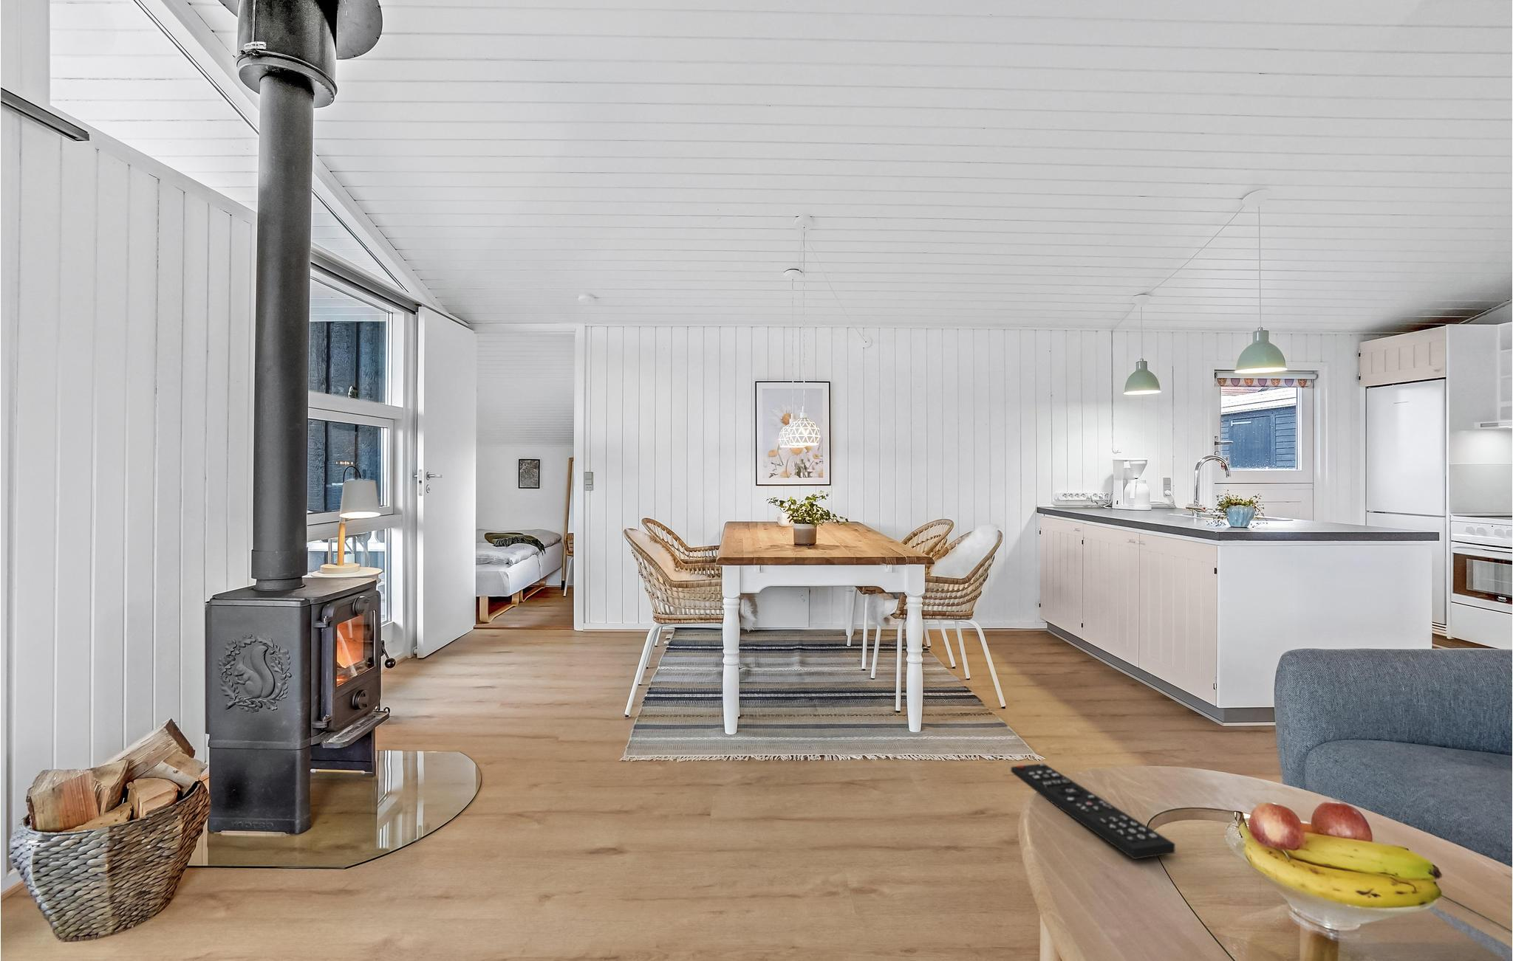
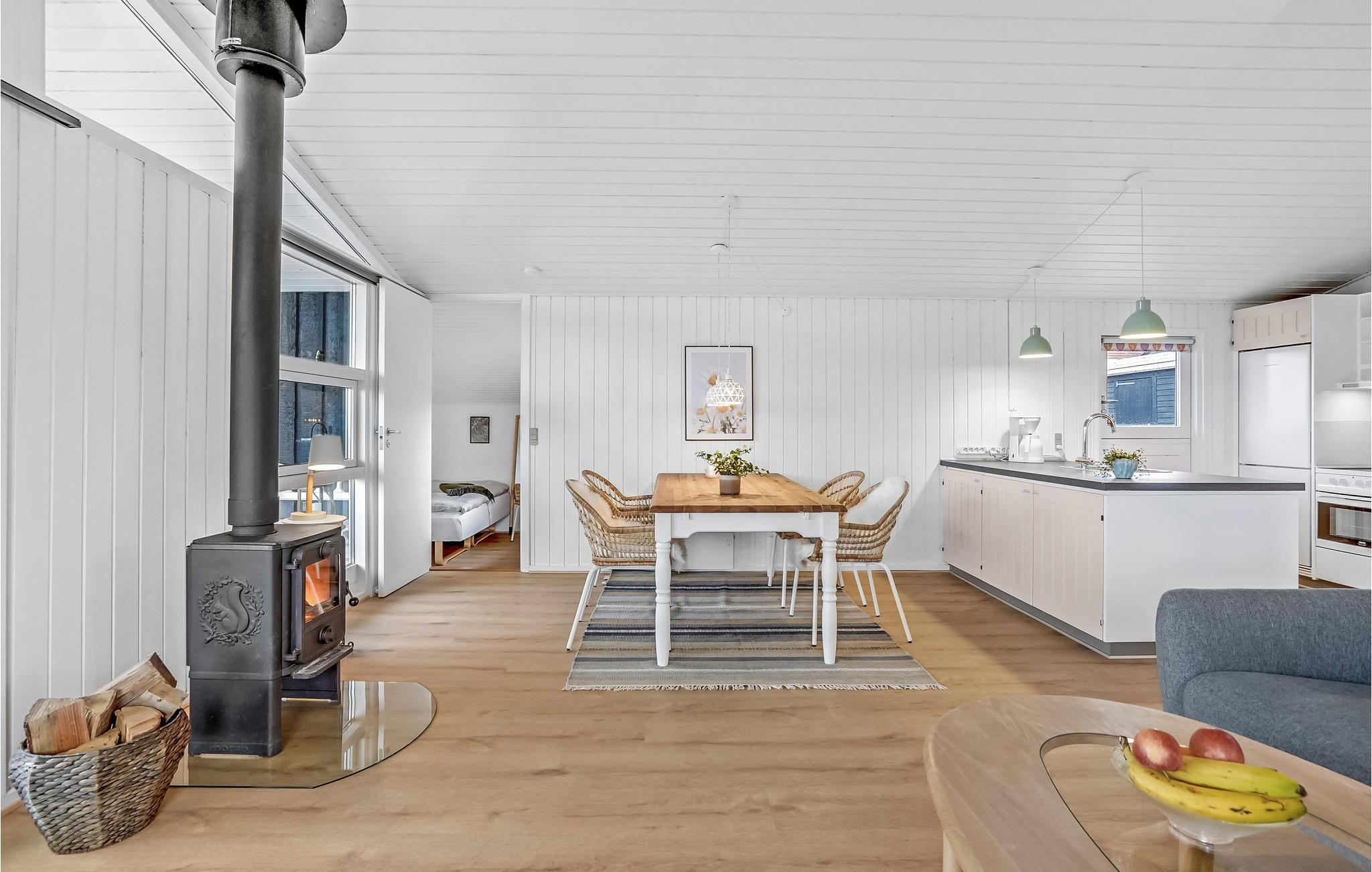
- remote control (1082, 803)
